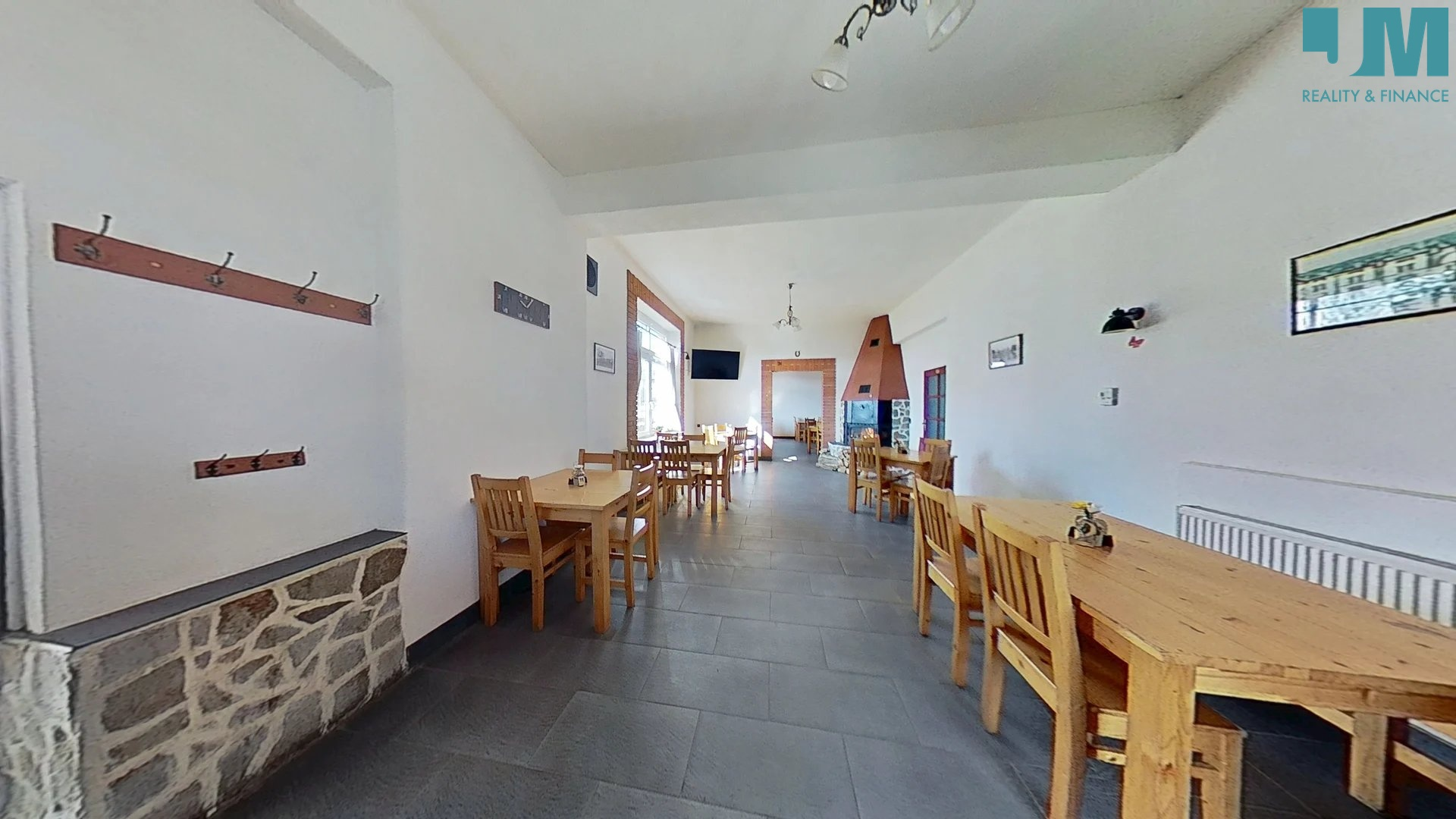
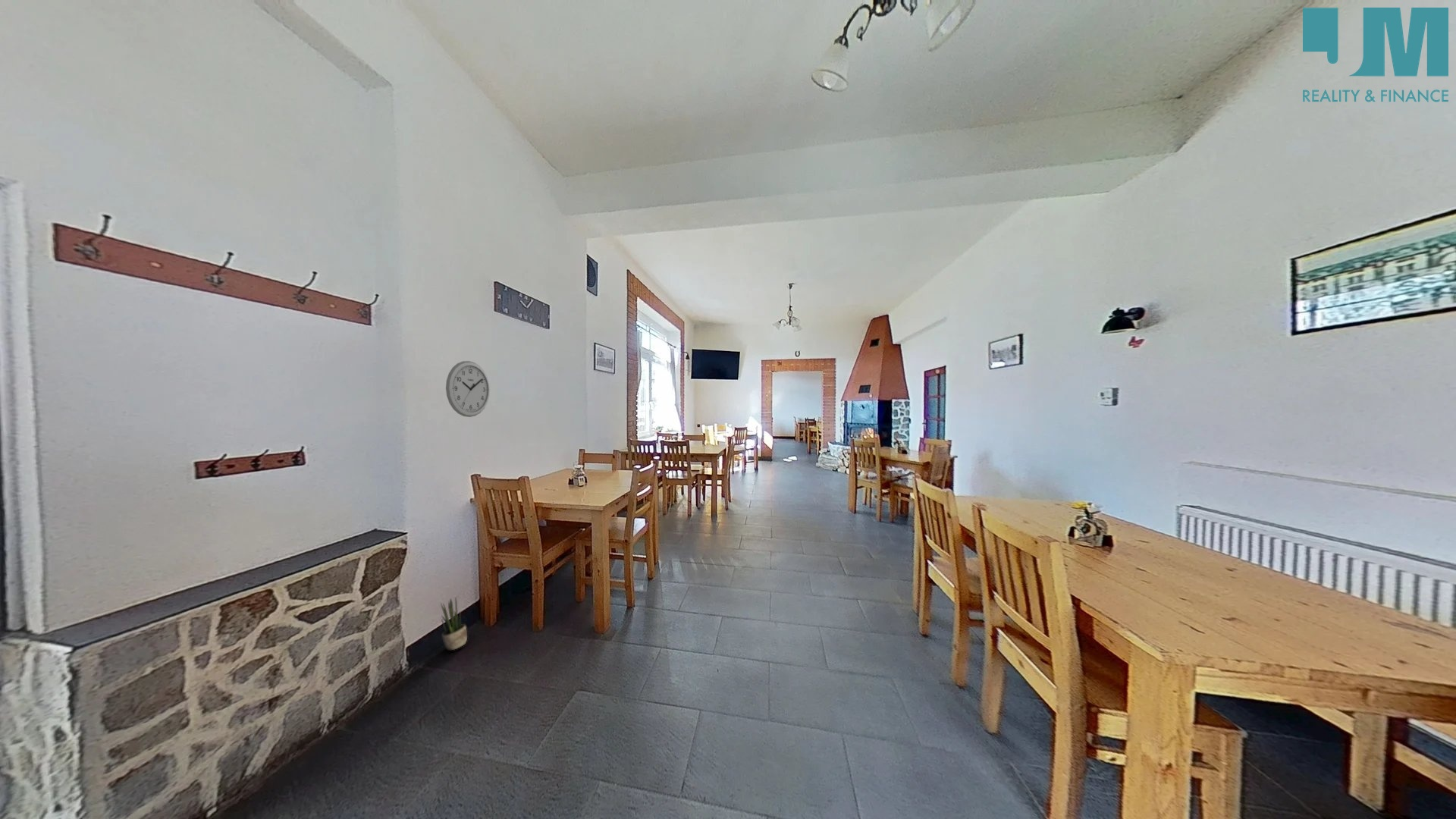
+ wall clock (470, 389)
+ potted plant (452, 621)
